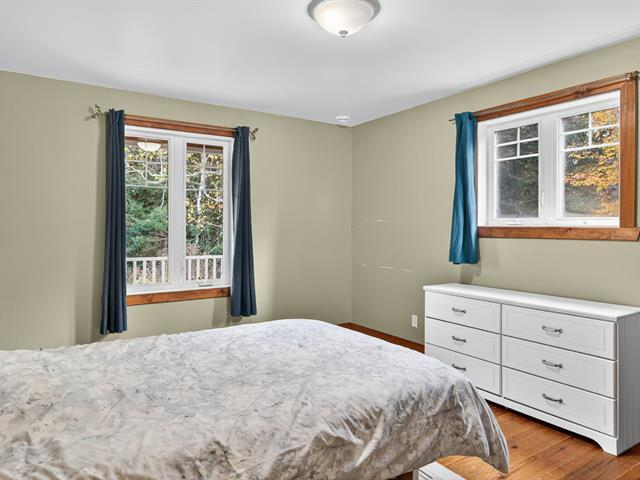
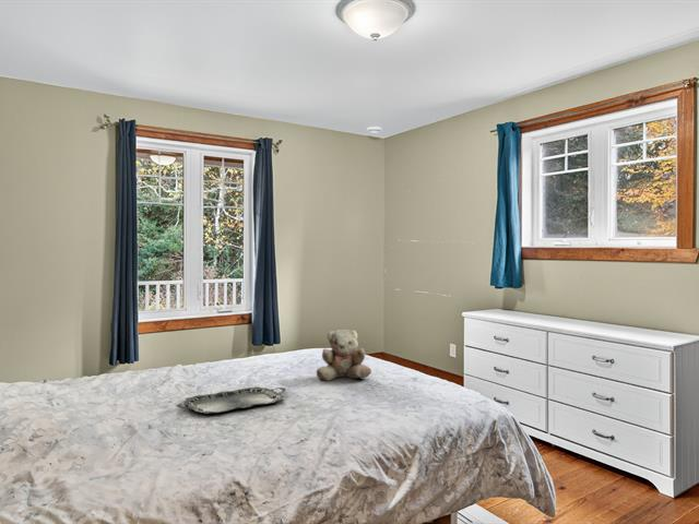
+ serving tray (234, 398)
+ teddy bear (342, 354)
